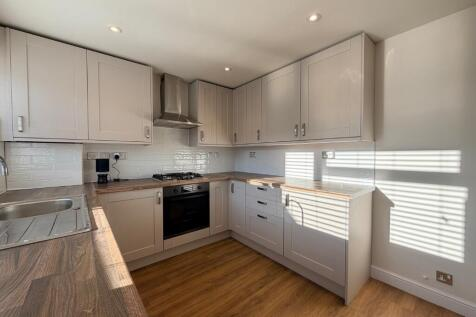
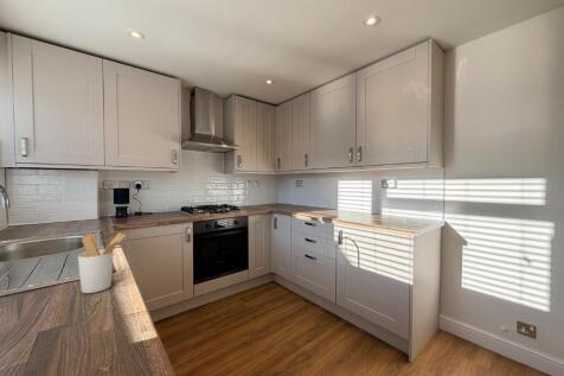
+ utensil holder (104, 260)
